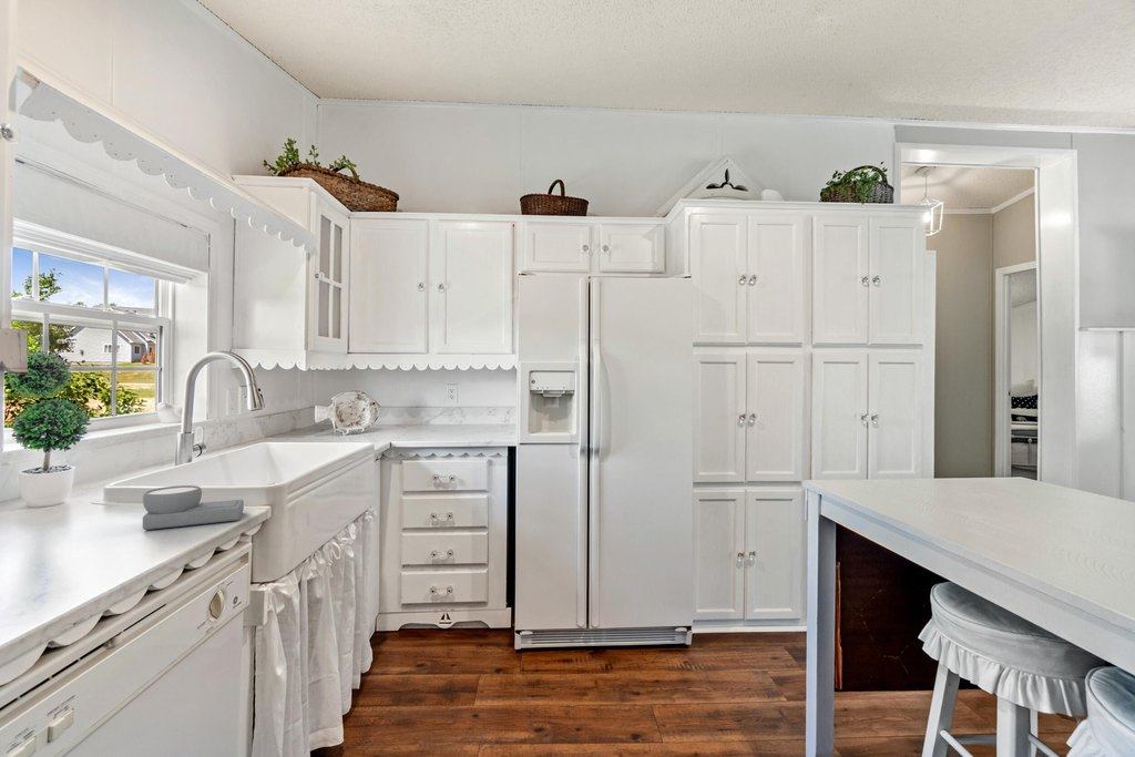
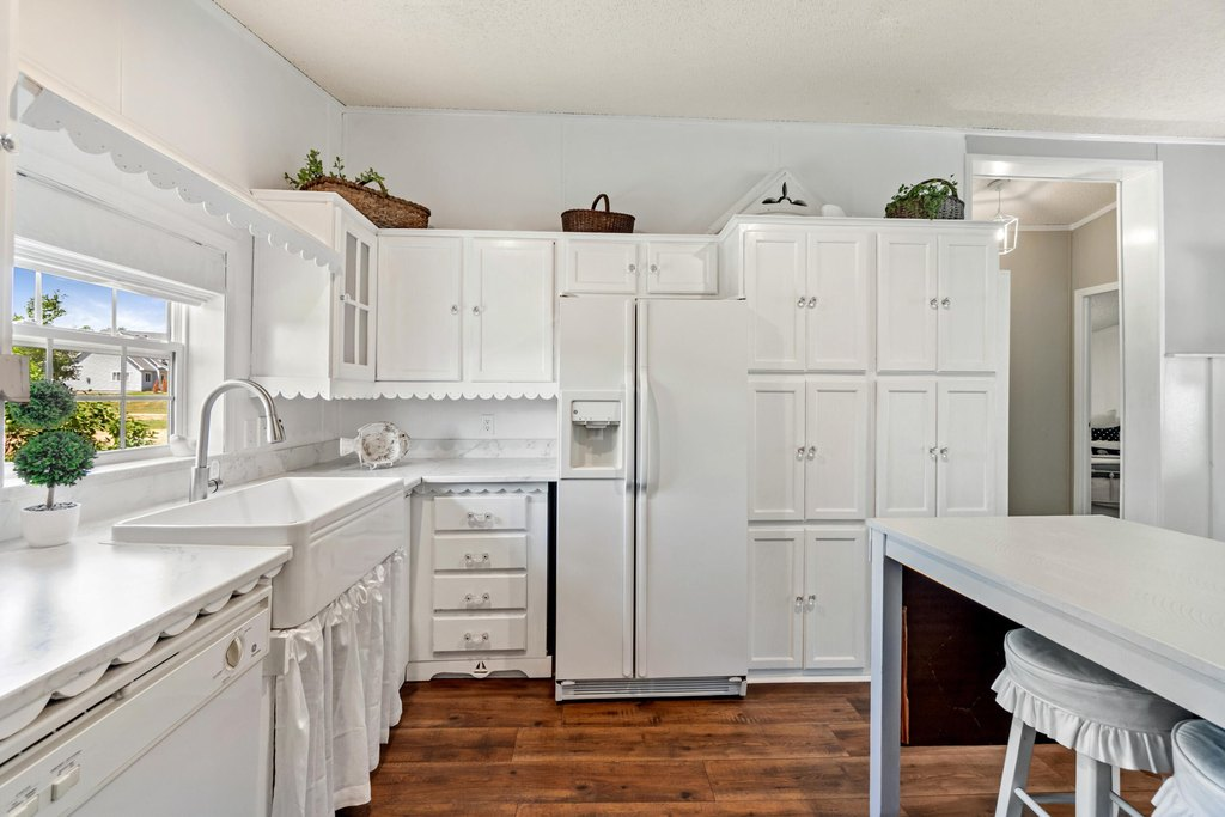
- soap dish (194, 503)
